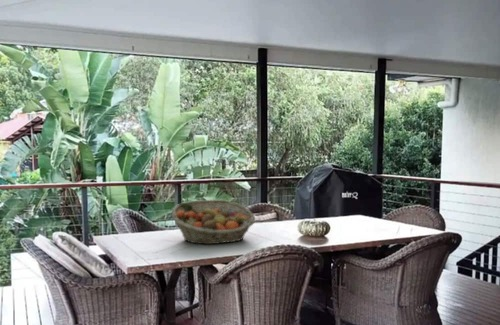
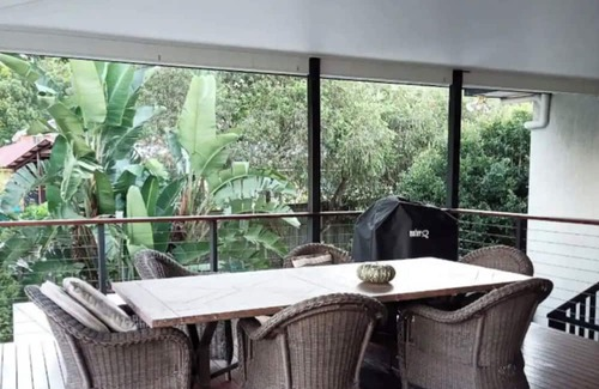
- fruit basket (213, 221)
